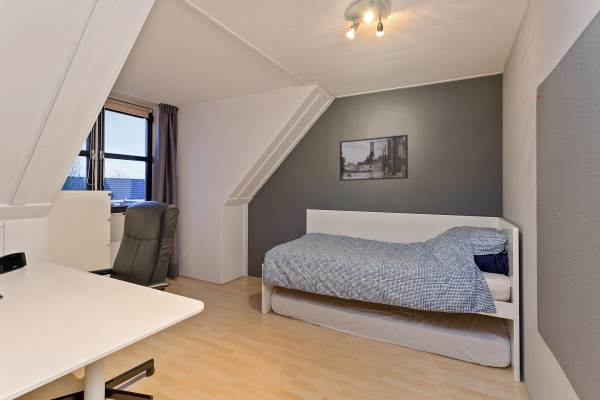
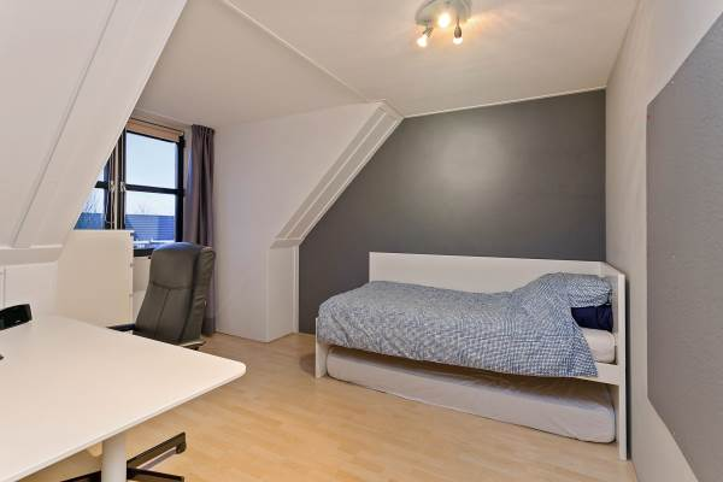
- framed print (372, 159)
